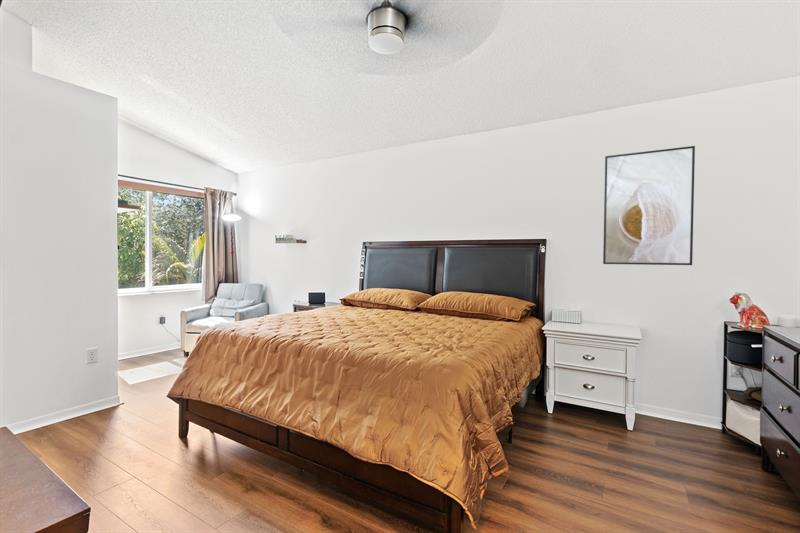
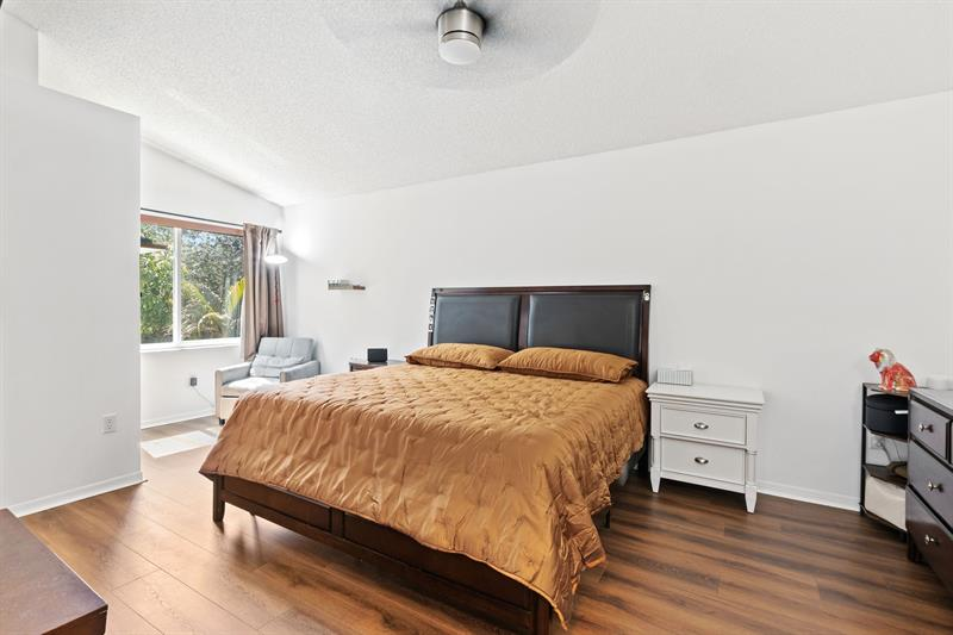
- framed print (646, 208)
